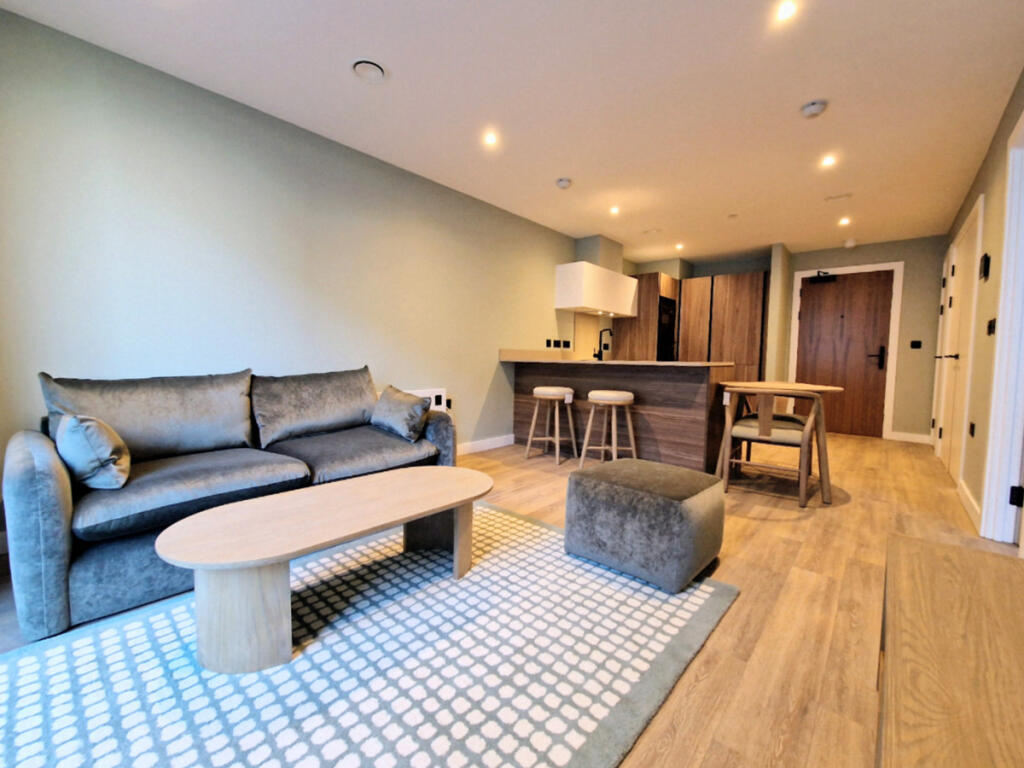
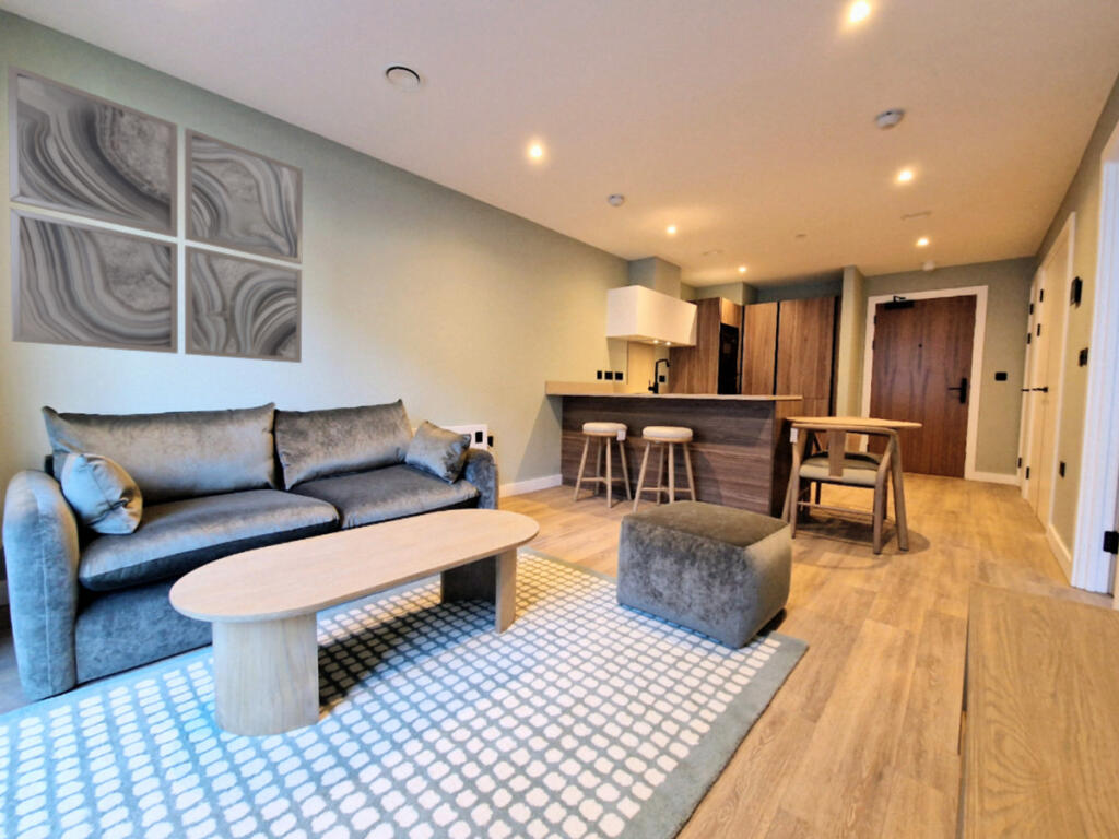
+ wall art (177, 244)
